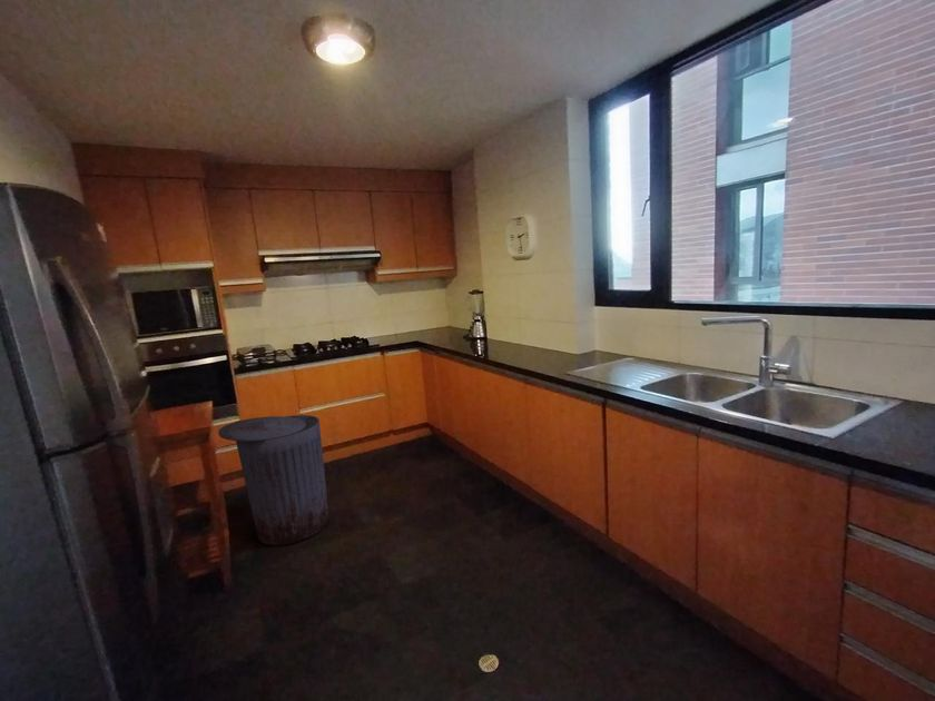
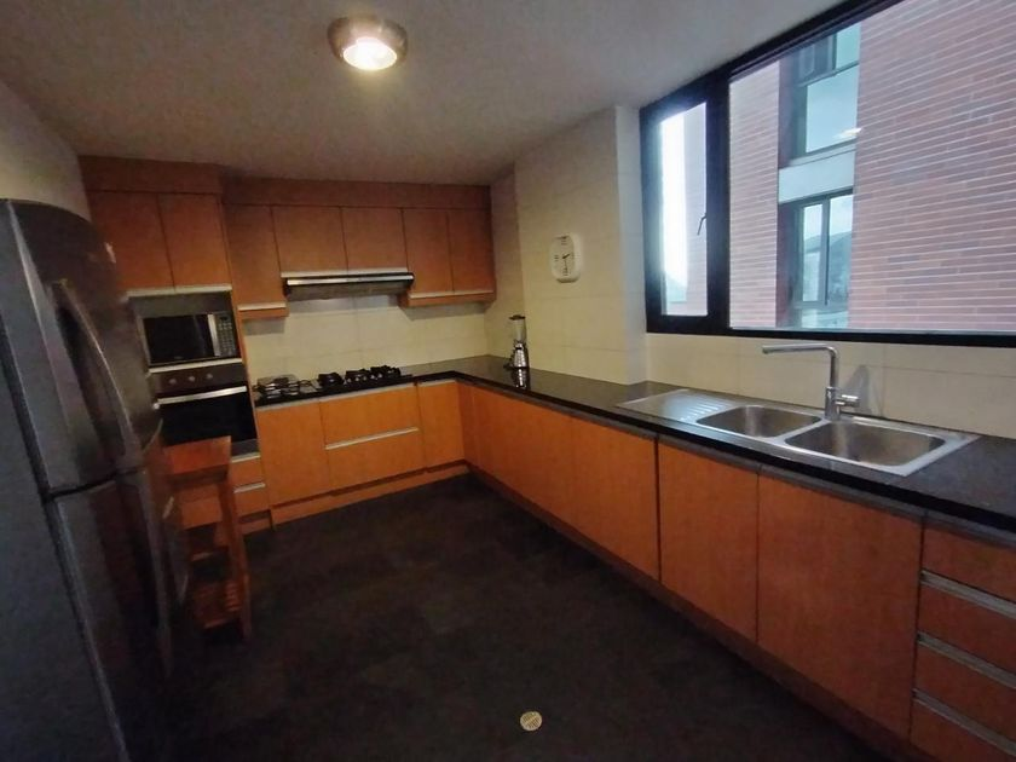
- trash can (278, 474)
